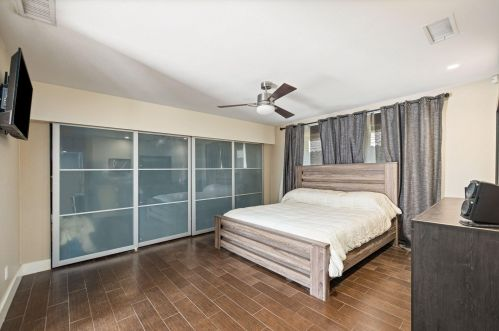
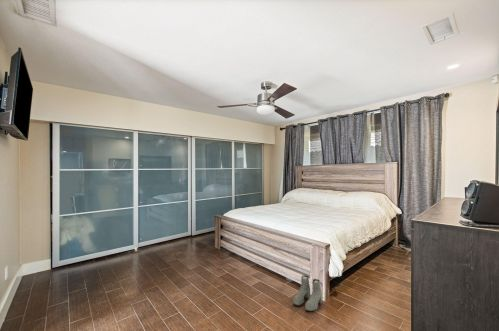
+ boots (308, 291)
